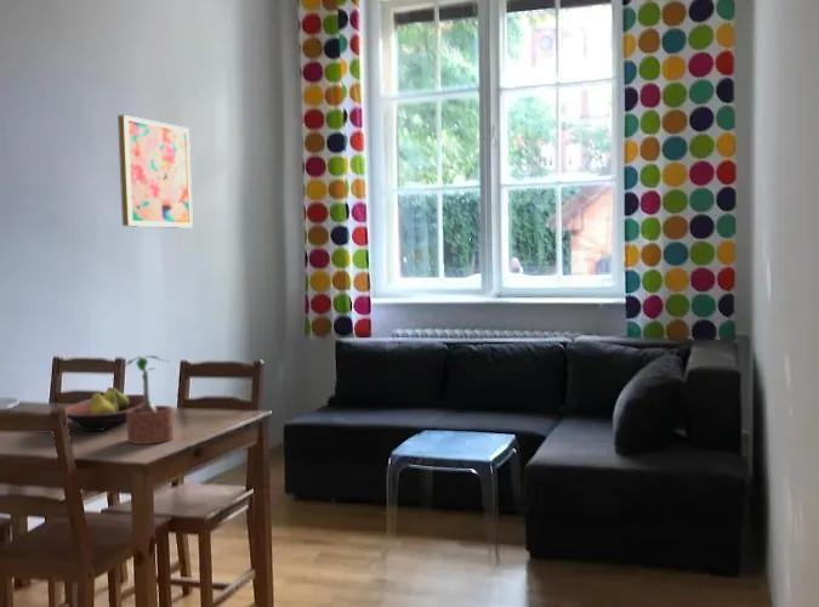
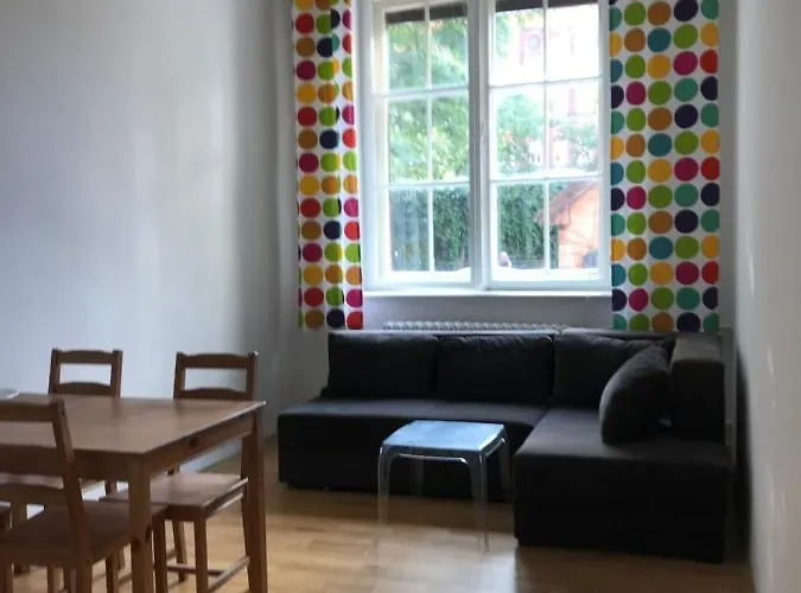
- potted plant (147, 397)
- wall art (157, 174)
- fruit bowl (106, 405)
